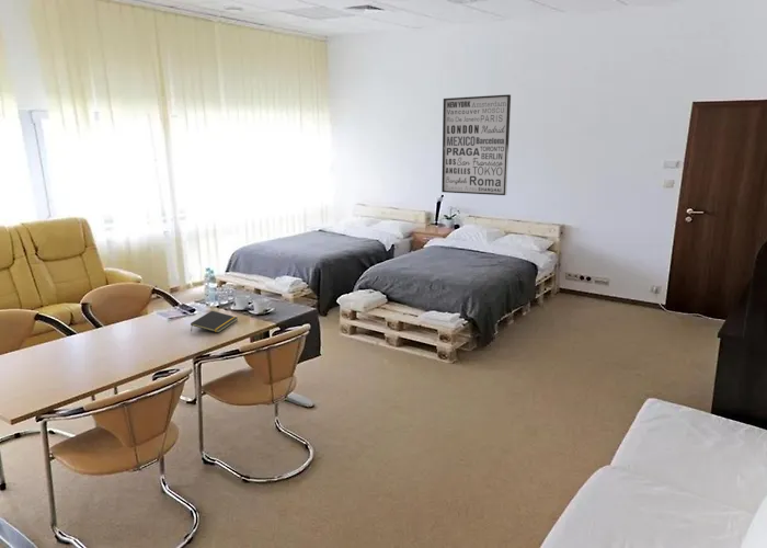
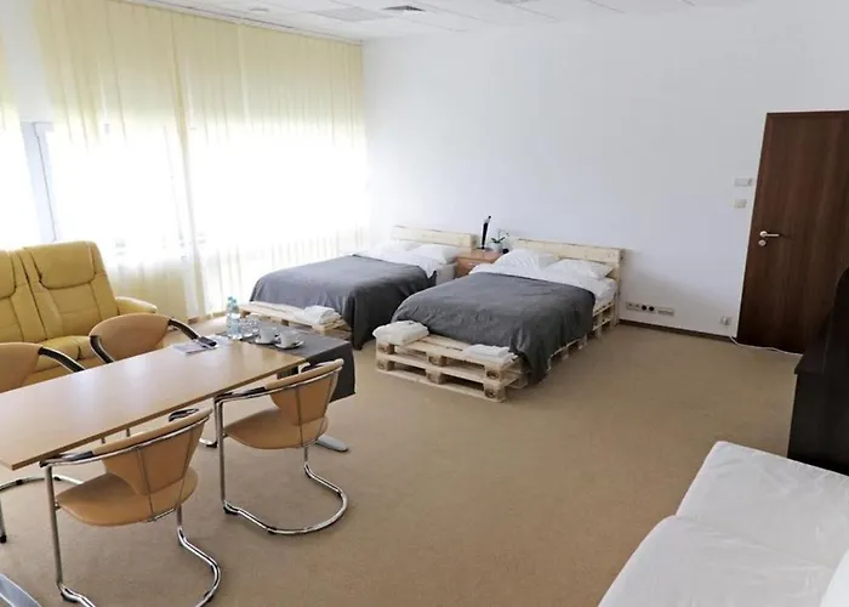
- notepad (215, 321)
- wall art (474, 146)
